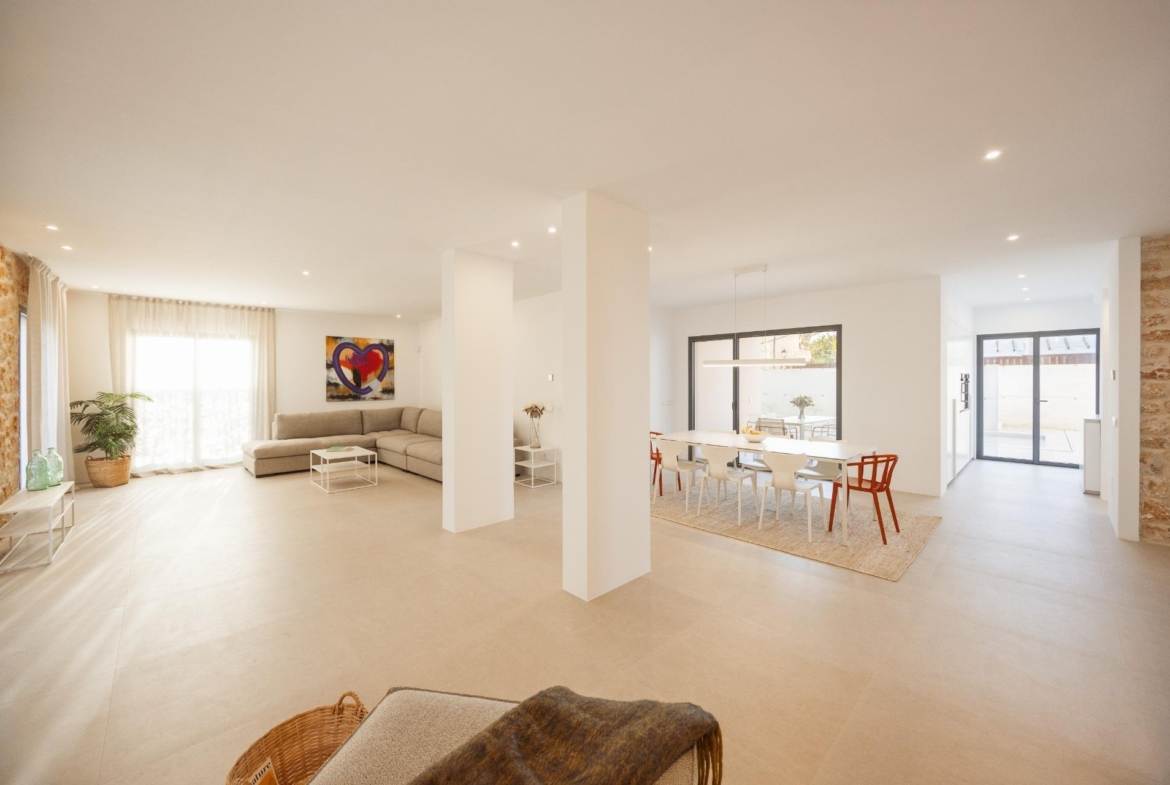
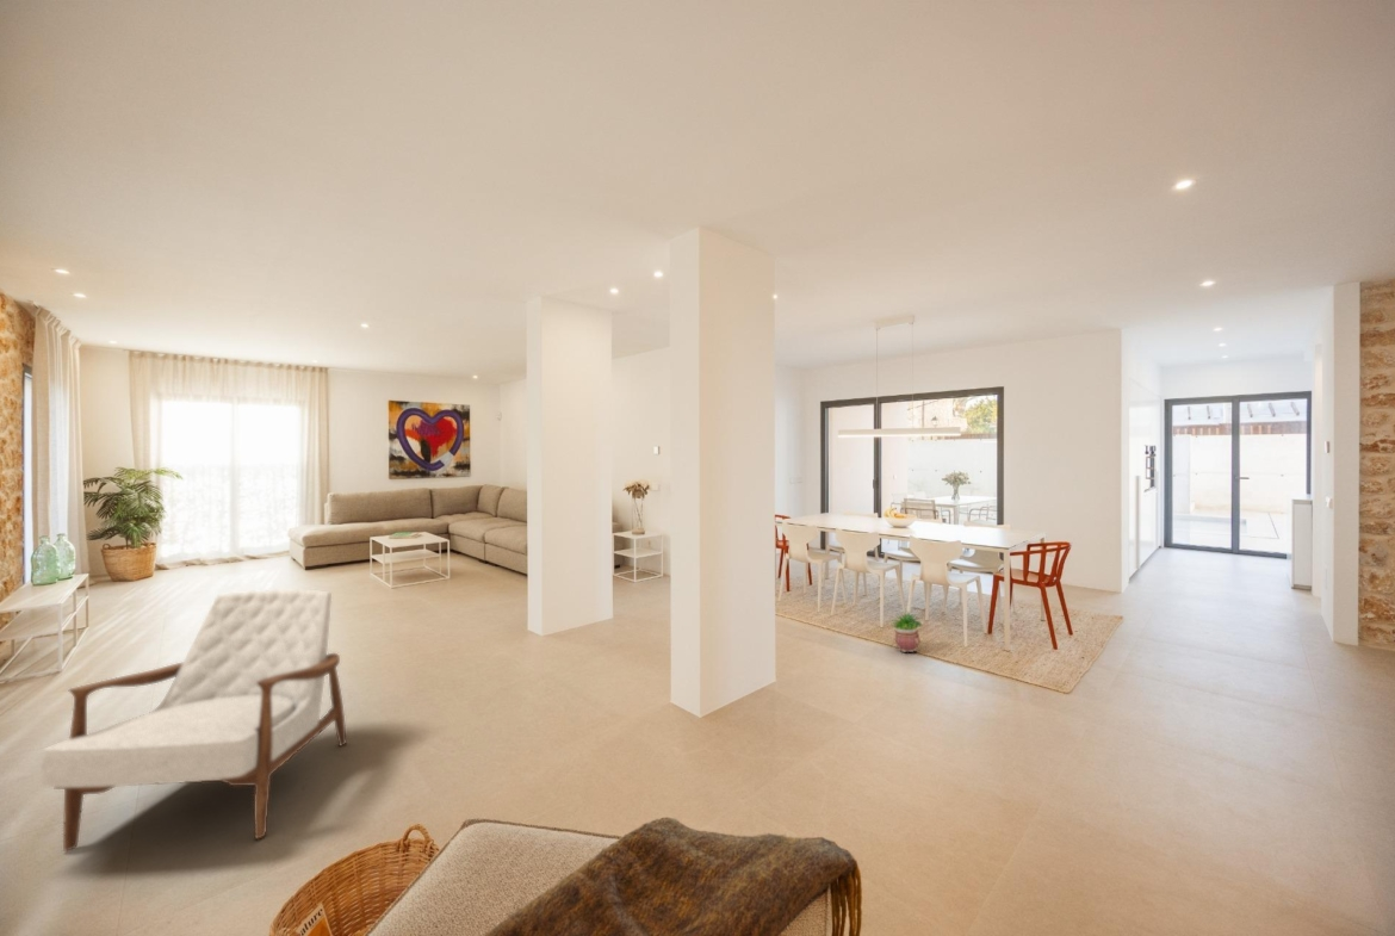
+ potted plant (905, 630)
+ armchair (227, 701)
